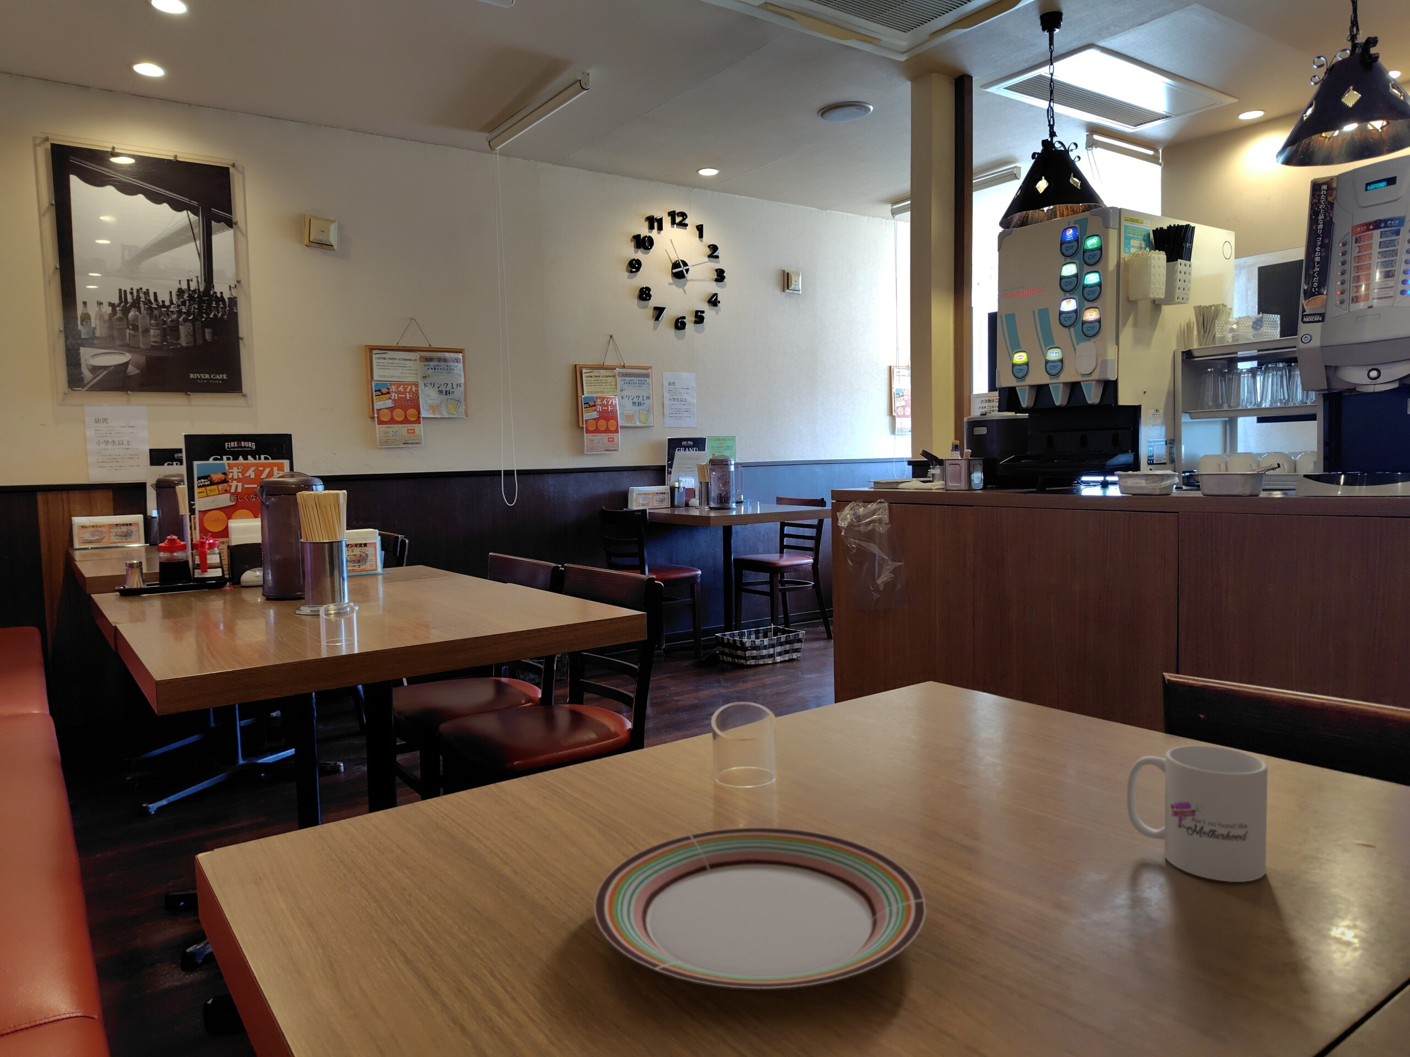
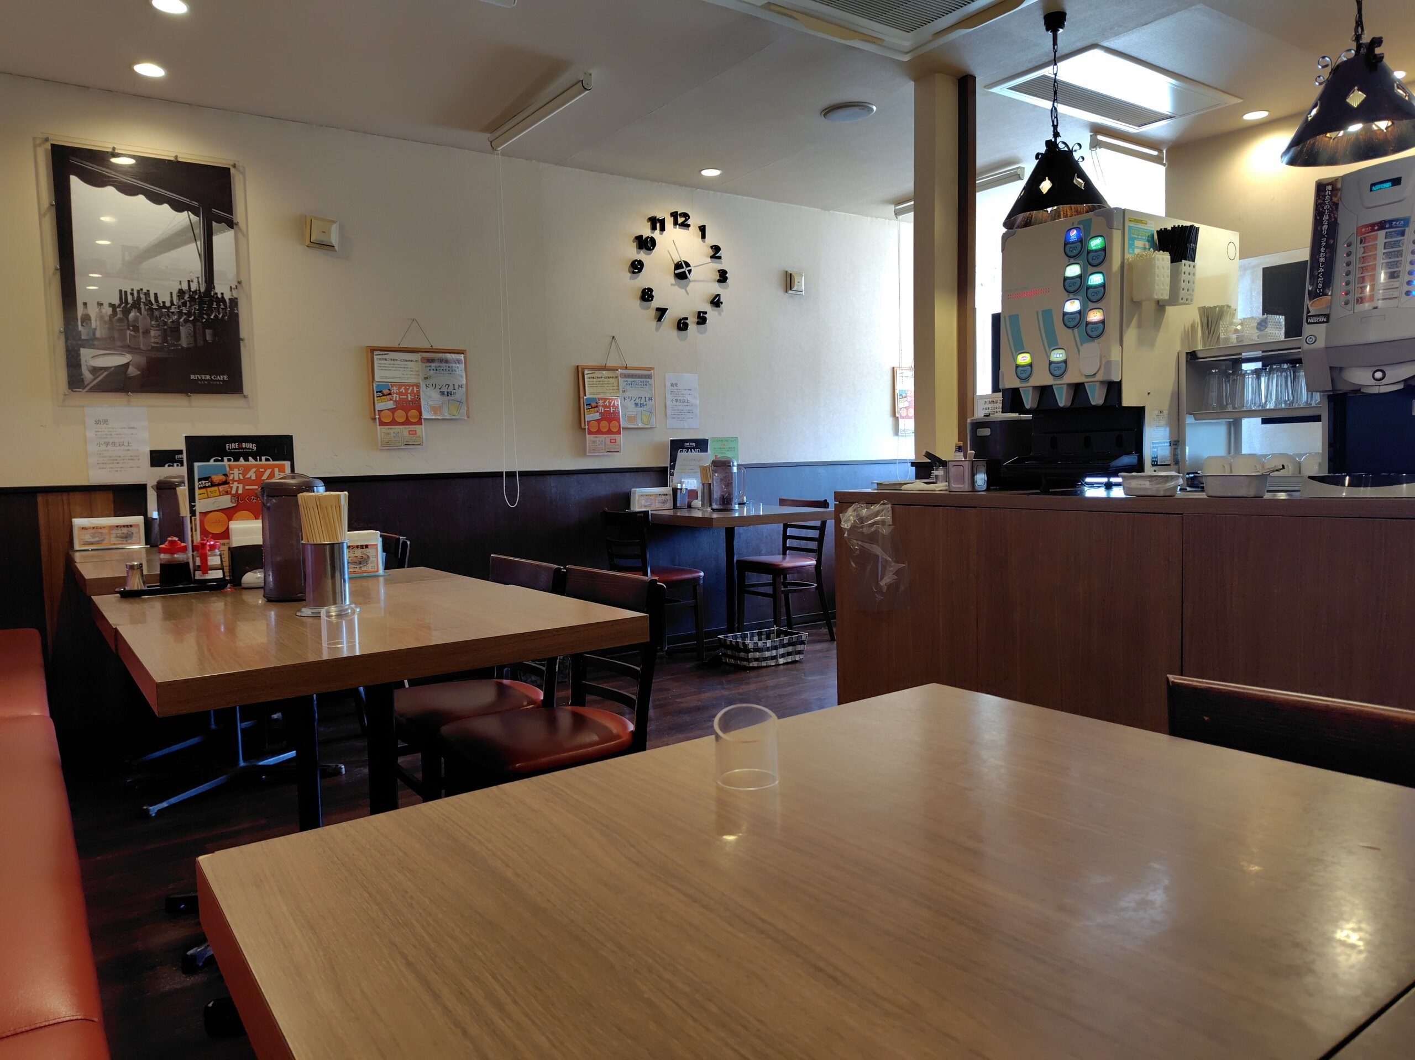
- plate (758, 907)
- mug (1194, 806)
